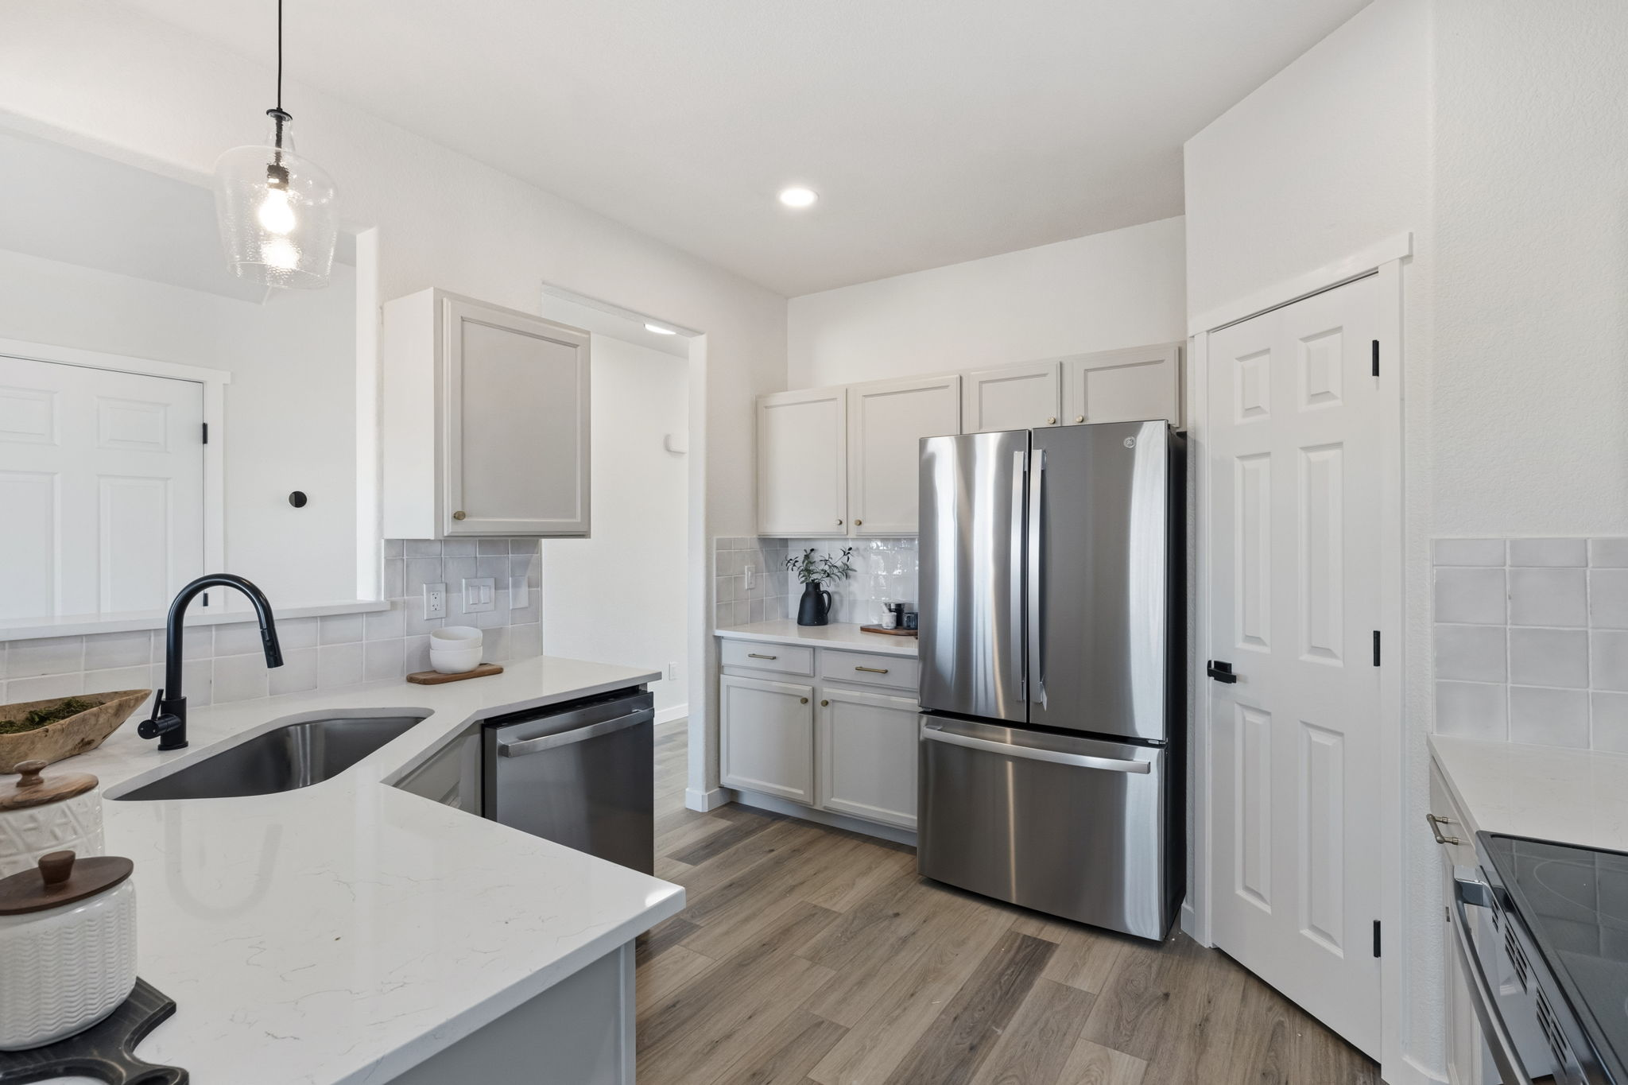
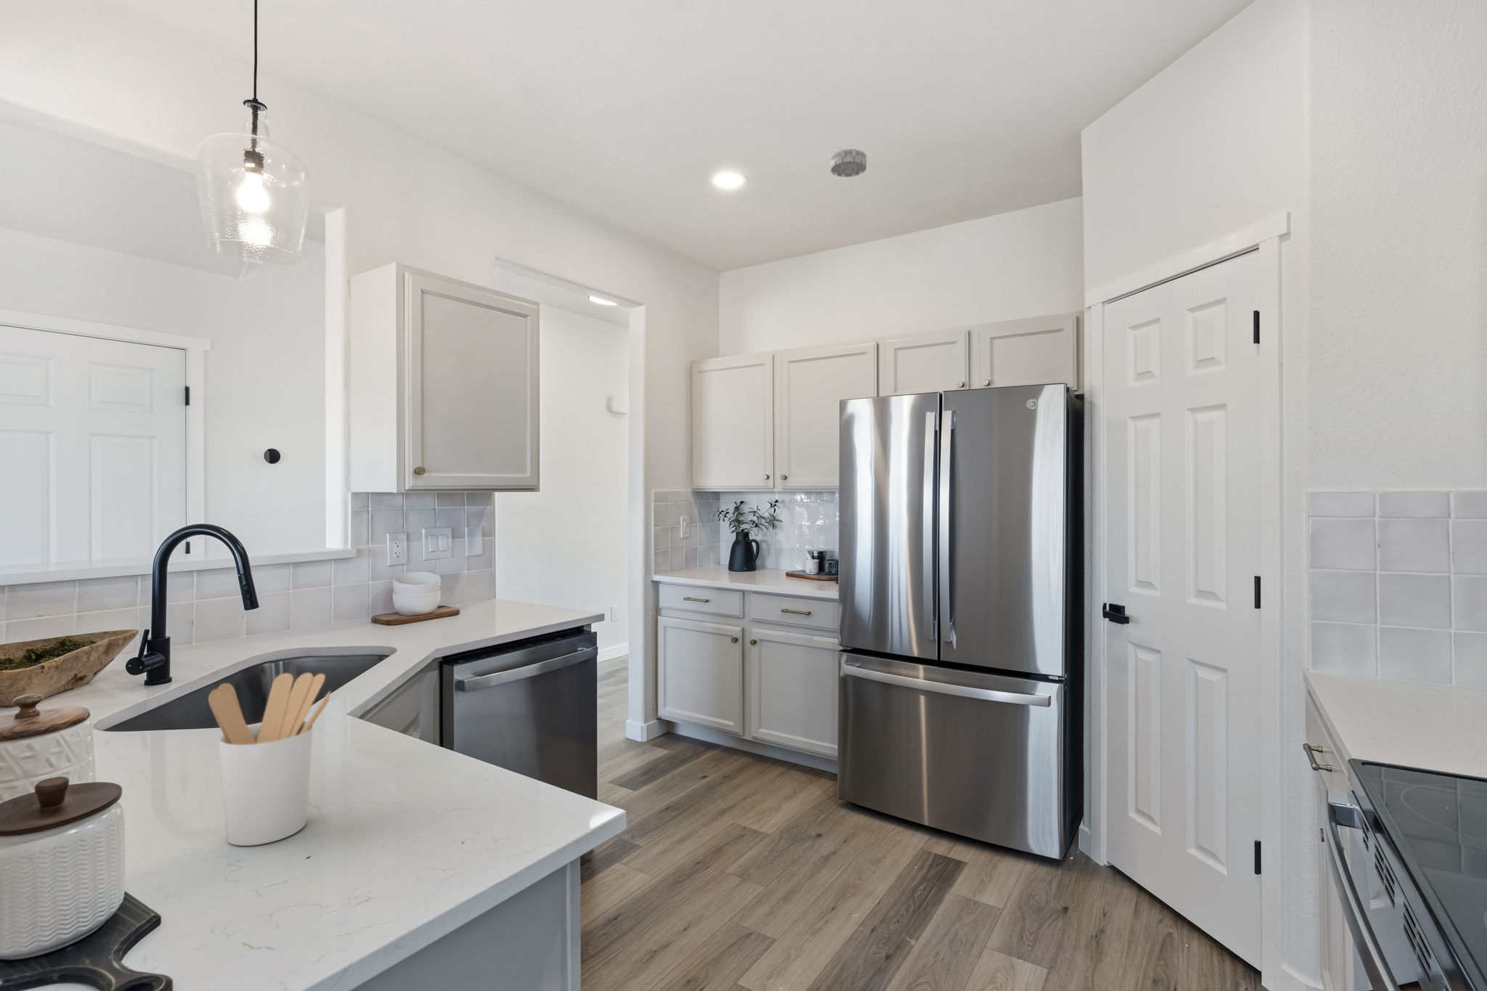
+ utensil holder (277, 749)
+ smoke detector (848, 161)
